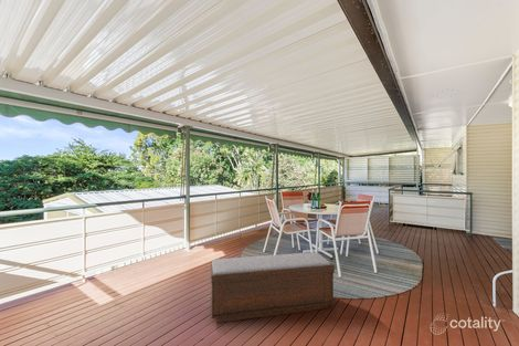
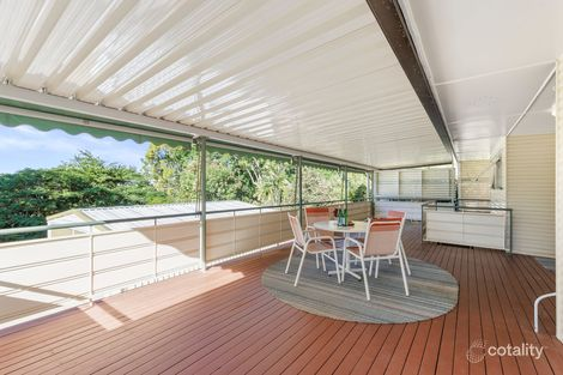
- bench (271, 282)
